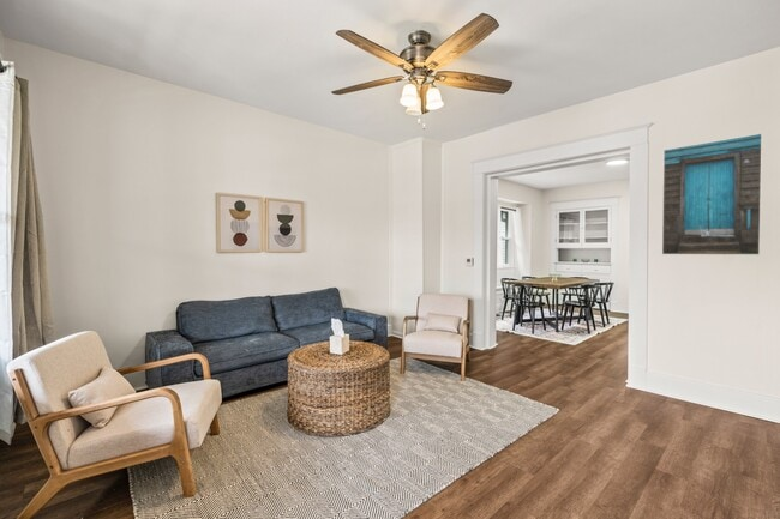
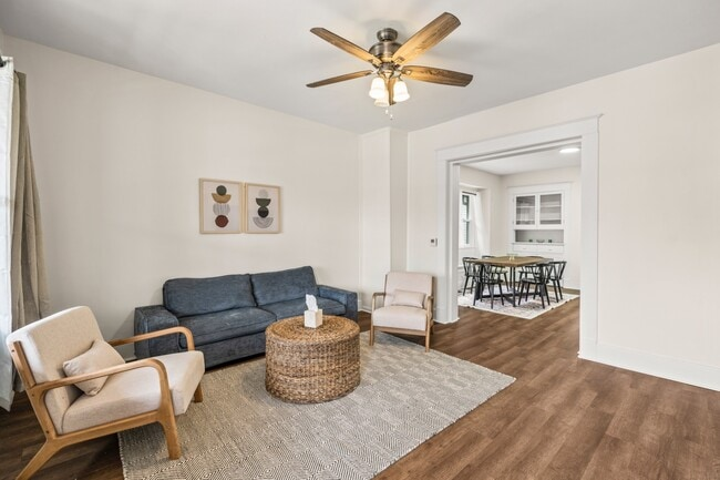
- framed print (708, 198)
